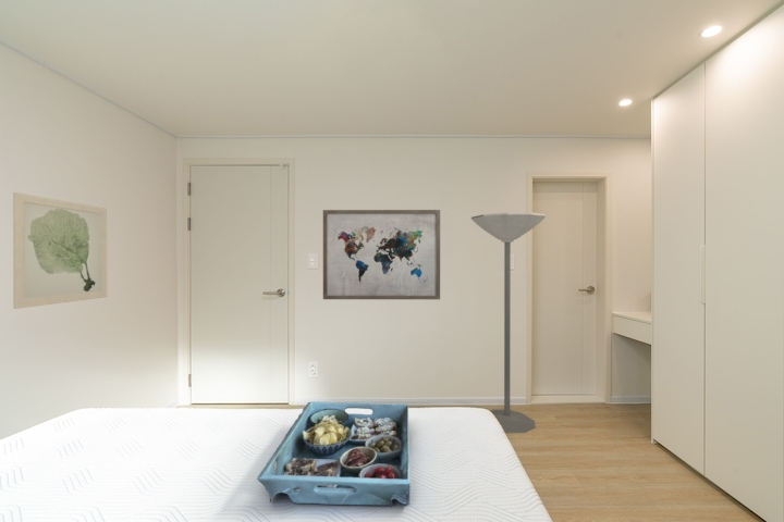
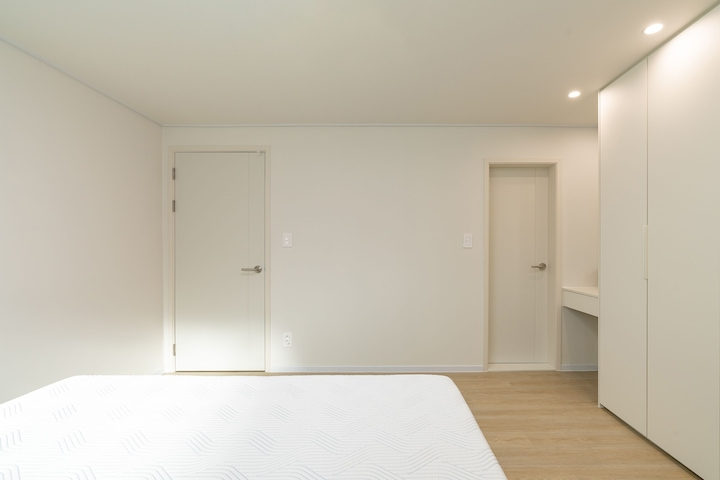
- serving tray (347, 444)
- wall art (65, 251)
- floor lamp (506, 319)
- wall art (381, 254)
